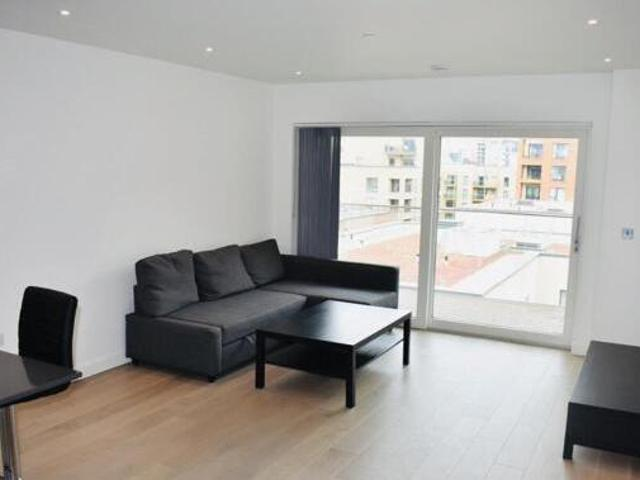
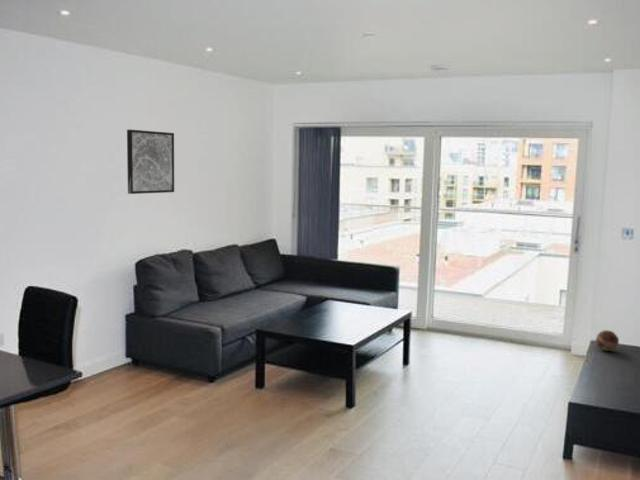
+ wall art (151, 162)
+ decorative ball (607, 340)
